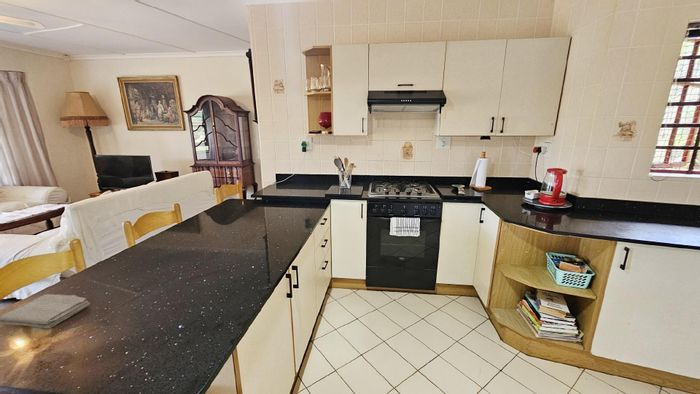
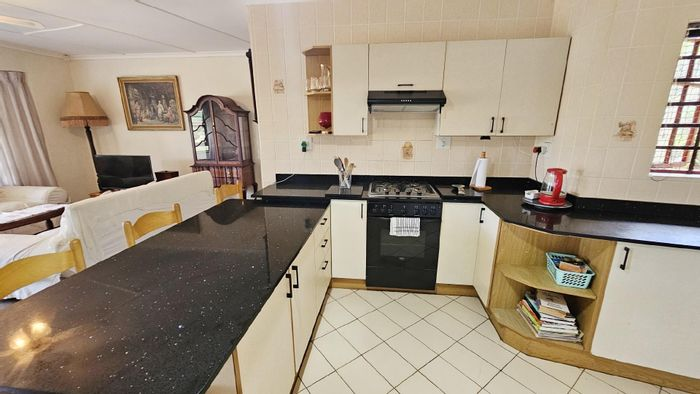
- washcloth (45, 309)
